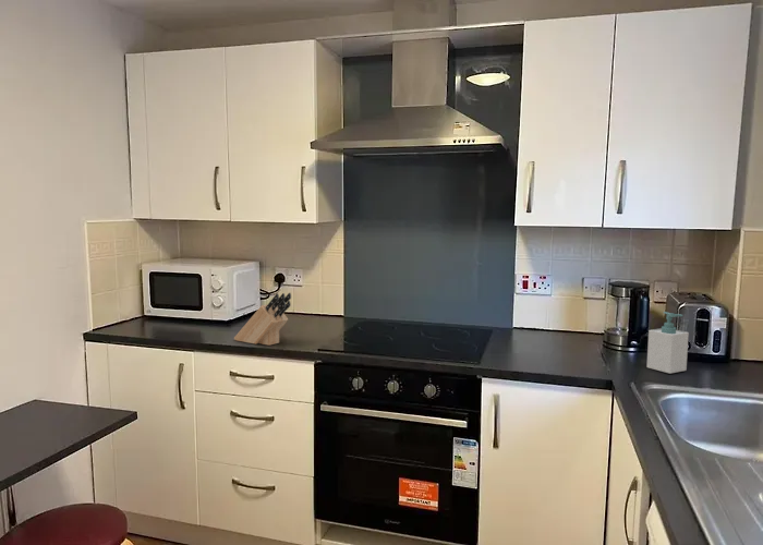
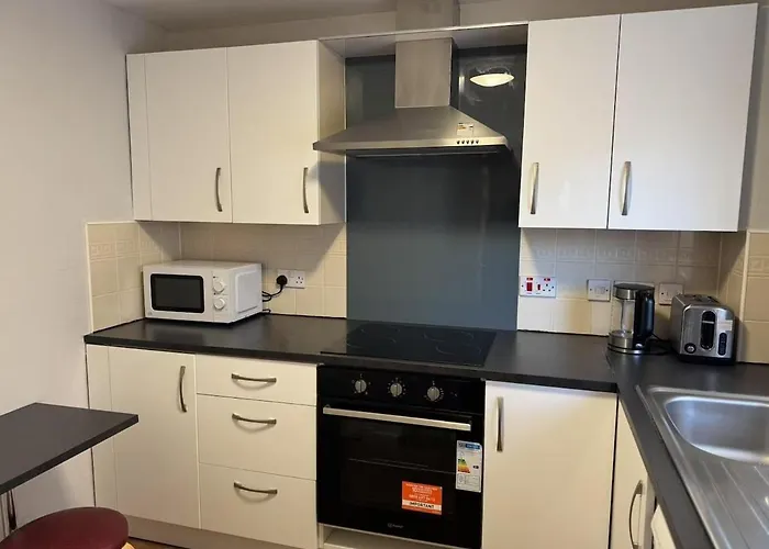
- knife block (264, 316)
- soap bottle (668, 340)
